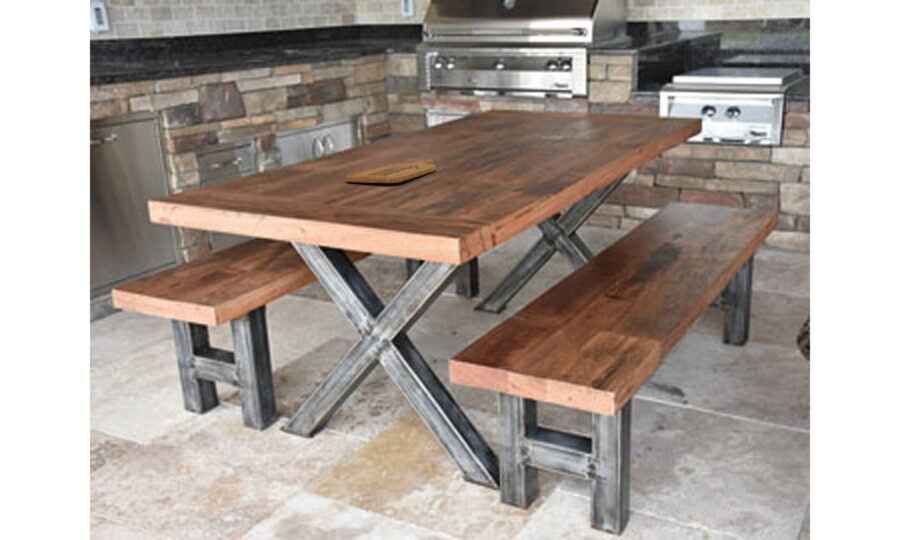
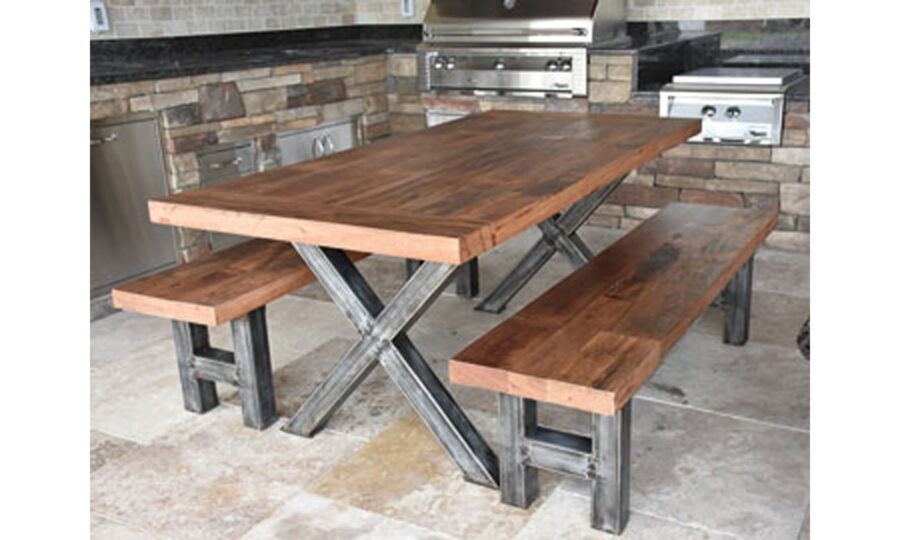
- cutting board (400, 170)
